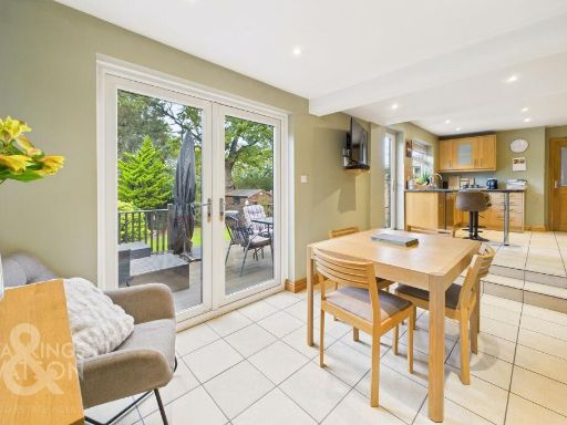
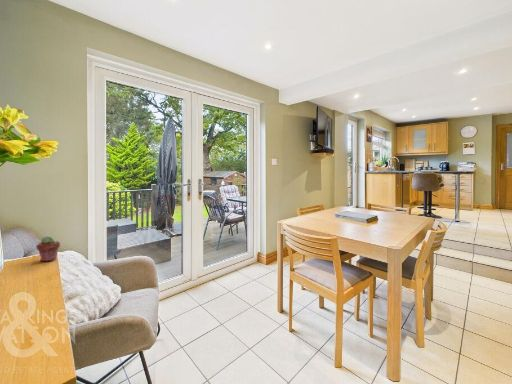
+ potted succulent (48, 248)
